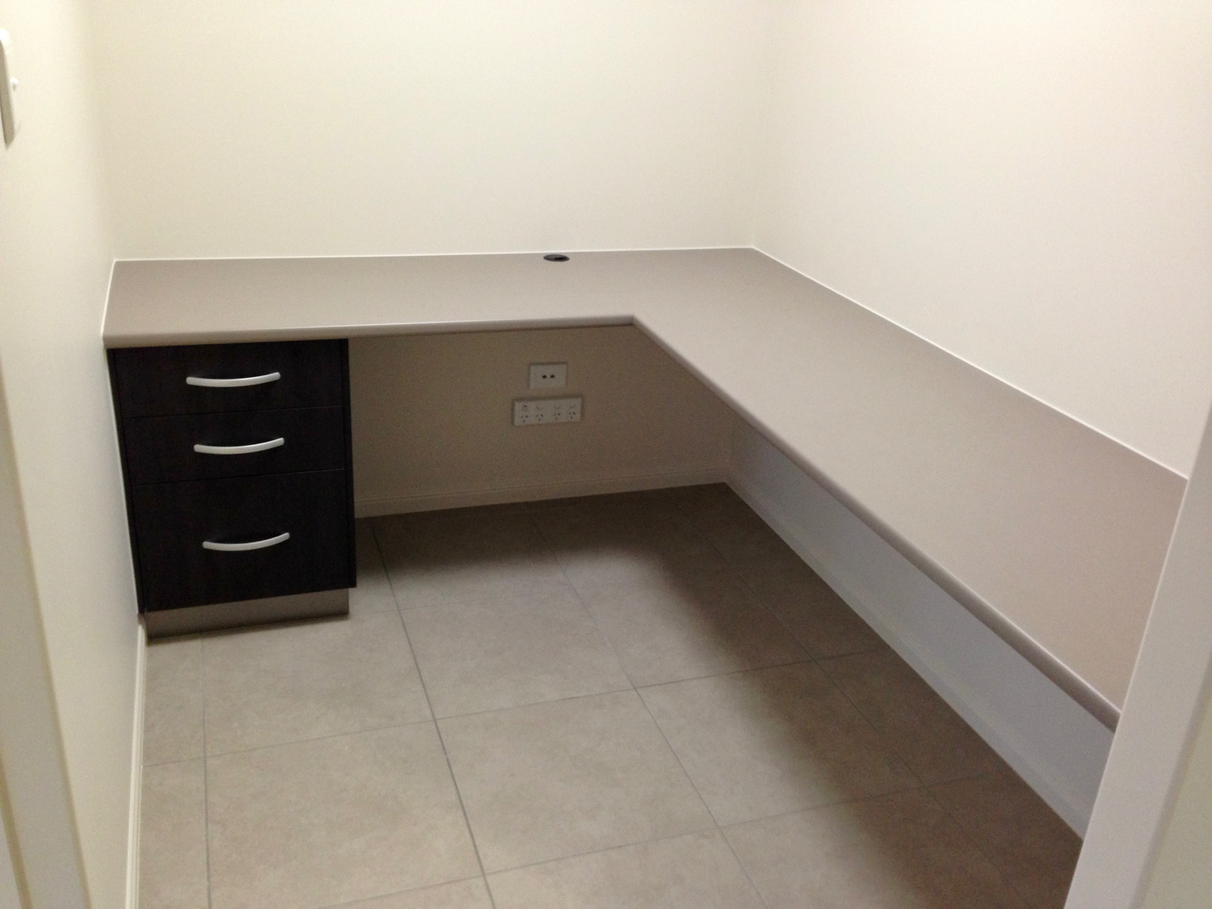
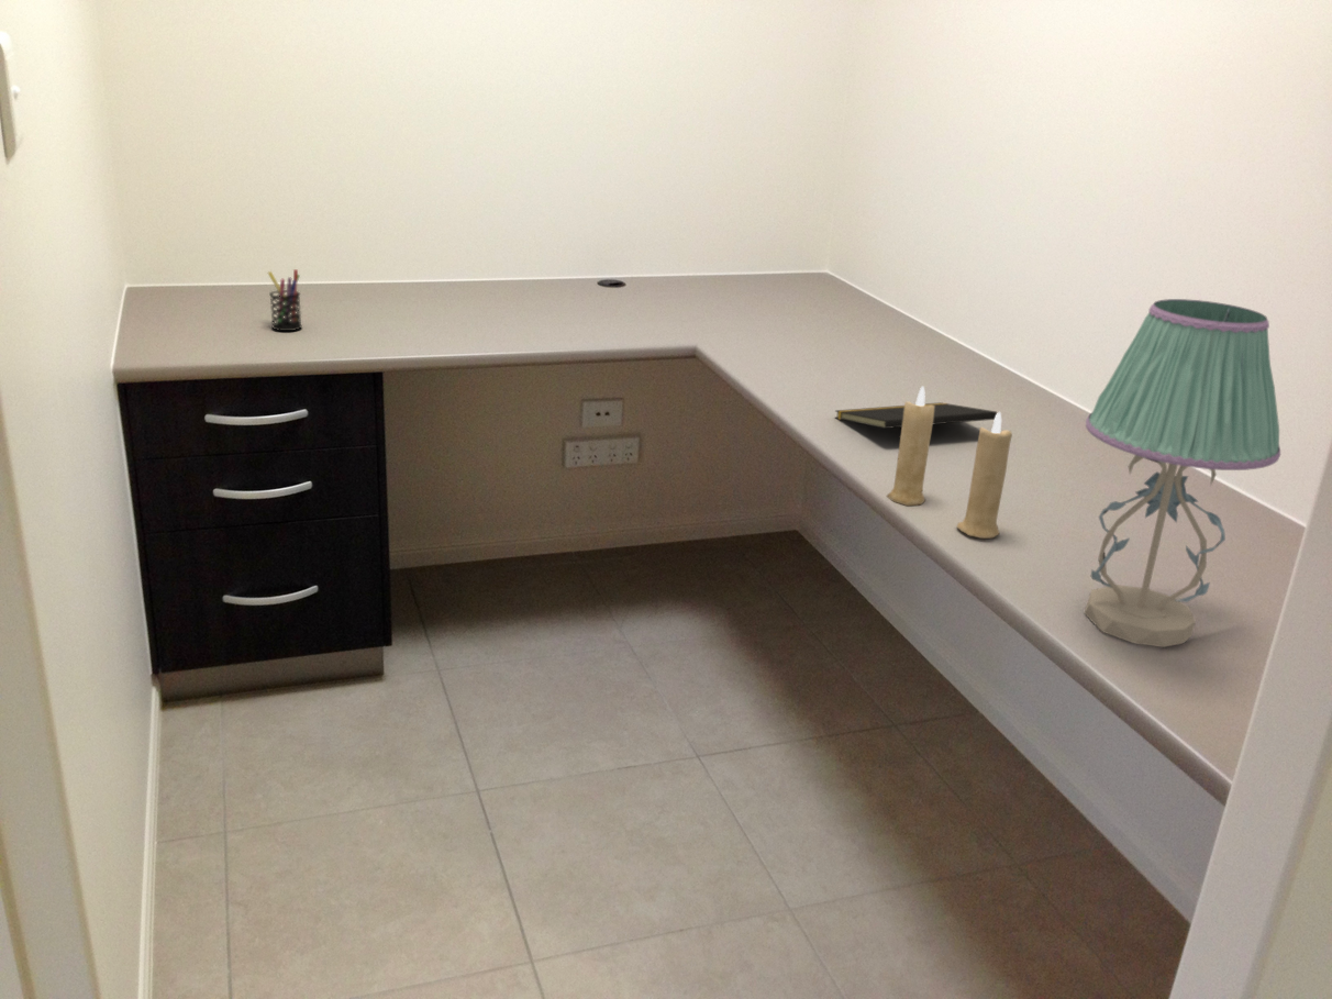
+ notepad (903, 411)
+ table lamp (1172, 474)
+ candle (928, 452)
+ pen holder (288, 297)
